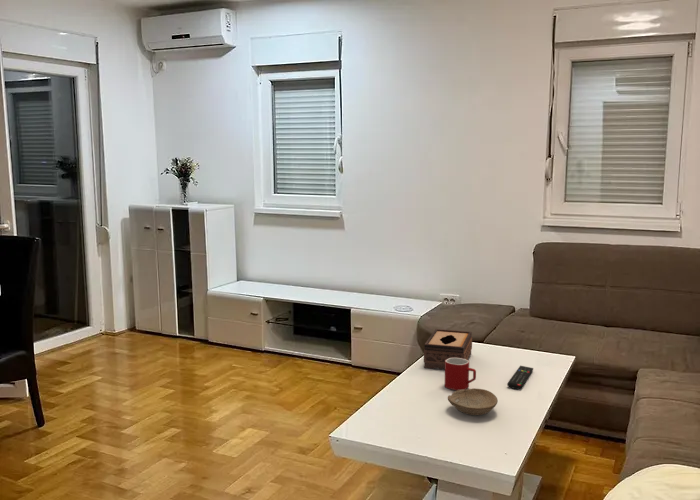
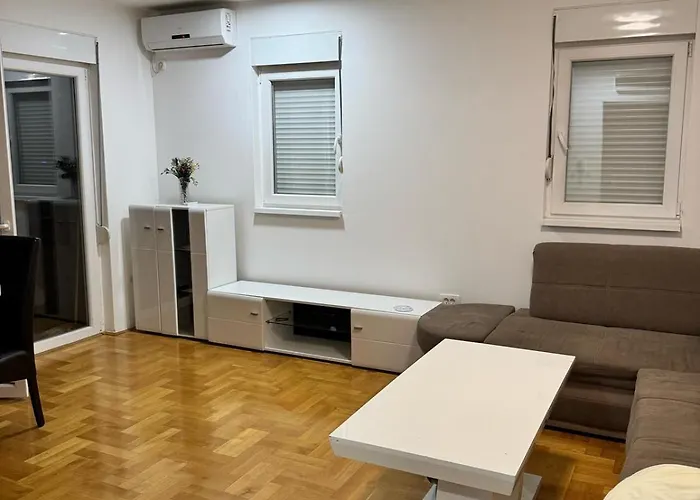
- mug (460, 374)
- bowl (472, 403)
- remote control (520, 377)
- tissue box (448, 349)
